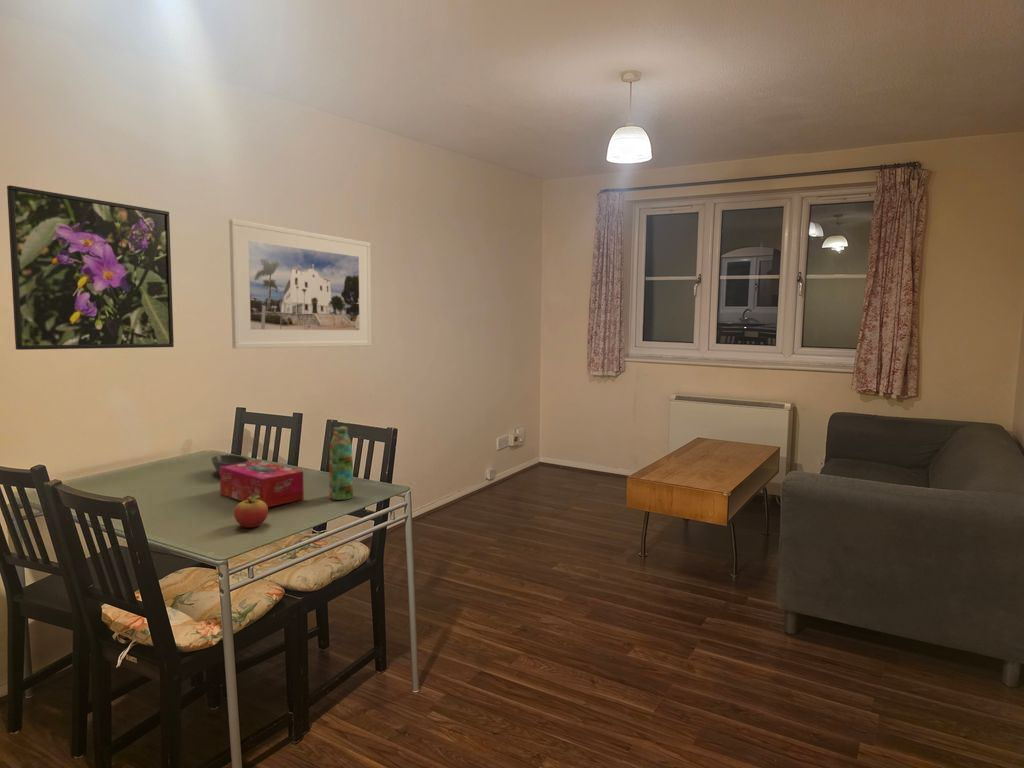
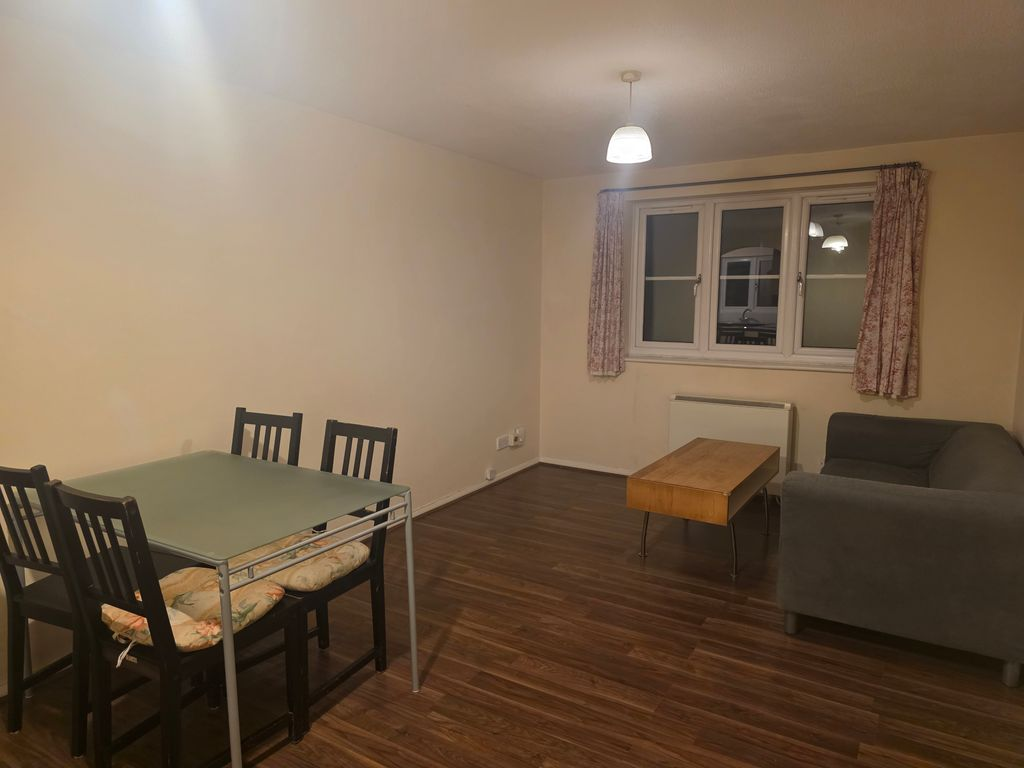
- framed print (308, 289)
- fruit (251, 509)
- water bottle (341, 462)
- tissue box (261, 482)
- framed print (98, 274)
- bowl (230, 464)
